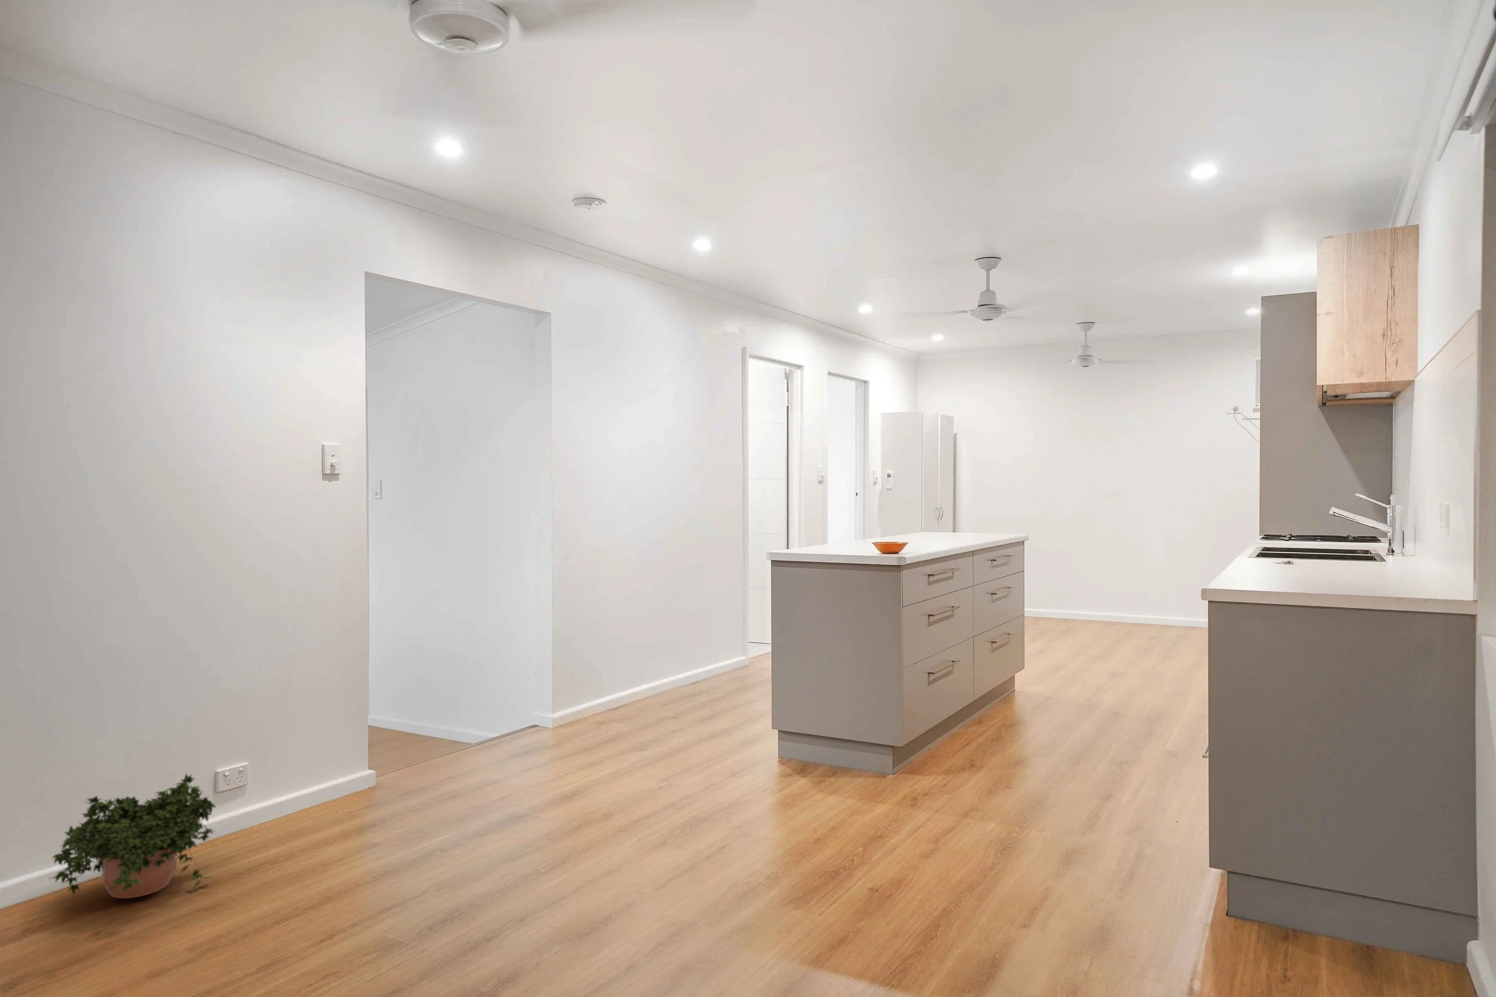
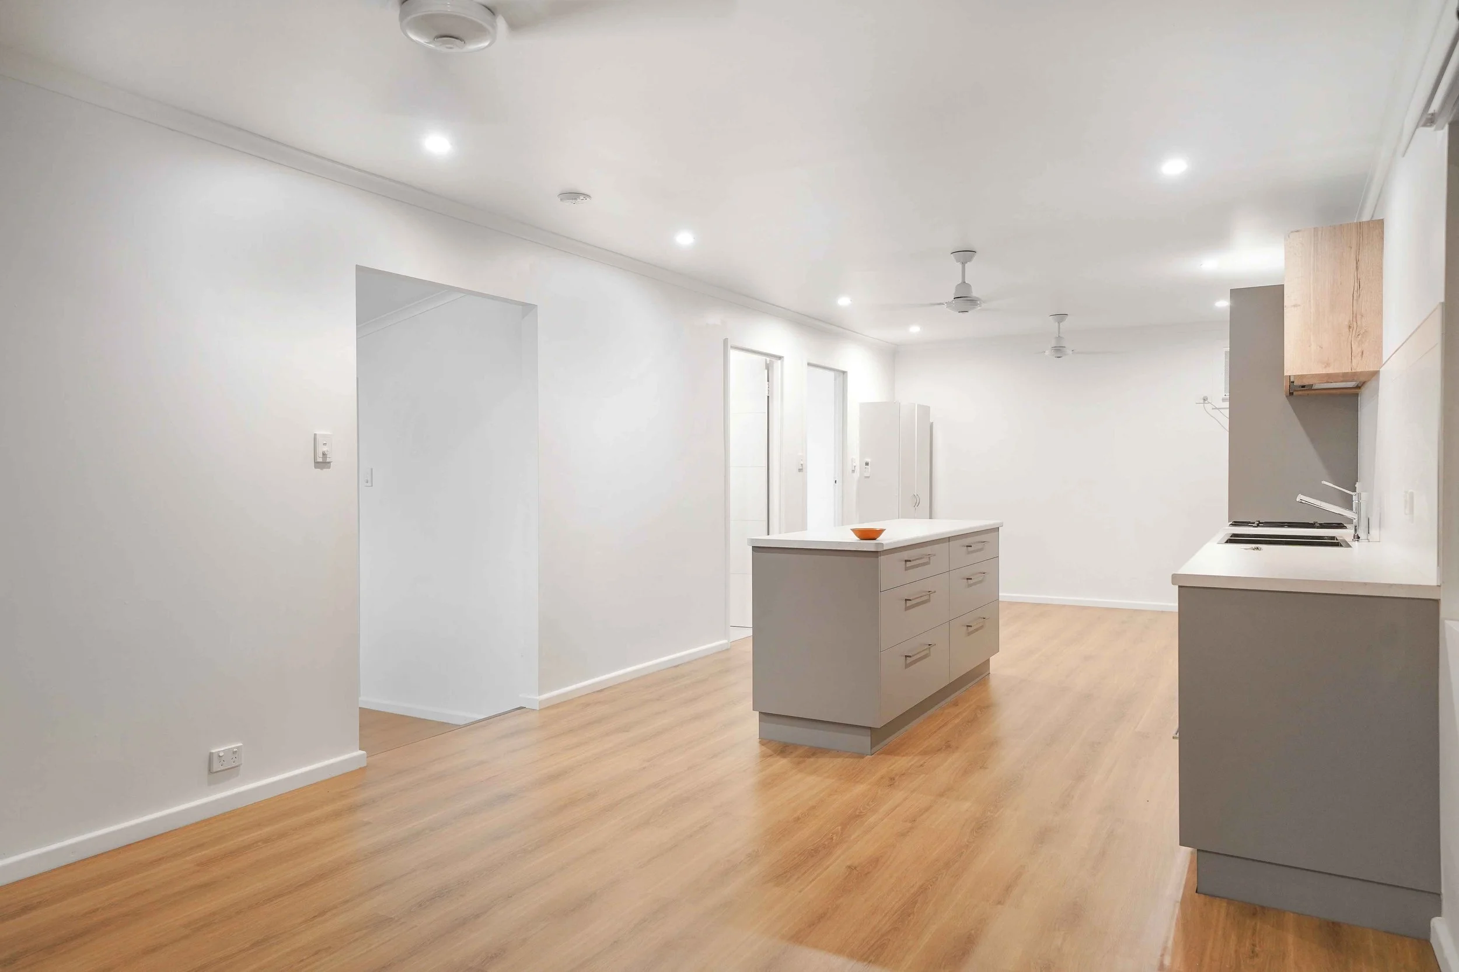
- potted plant (136, 841)
